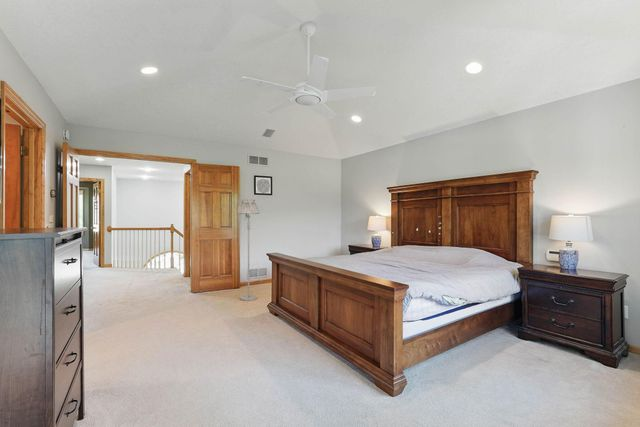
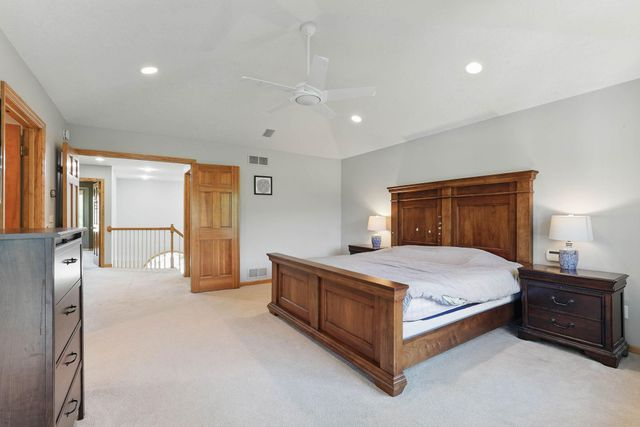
- floor lamp (248, 249)
